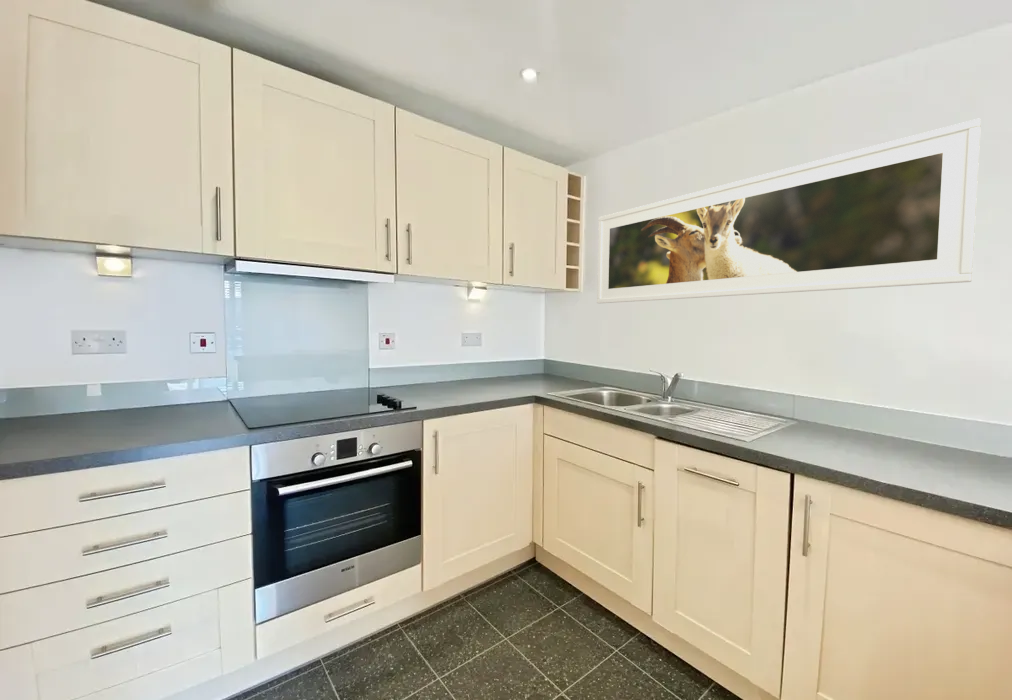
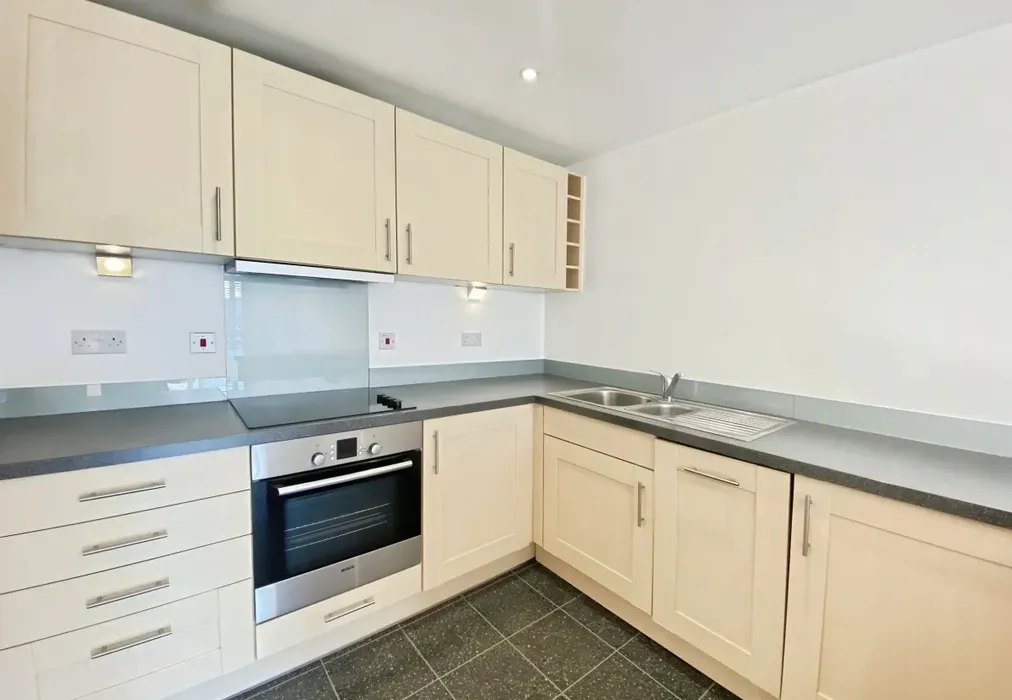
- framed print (729, 239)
